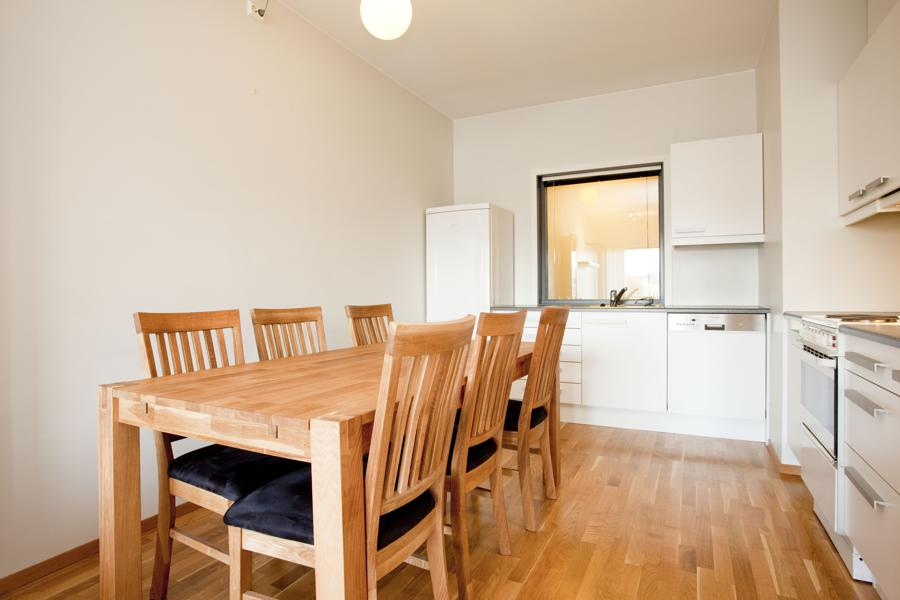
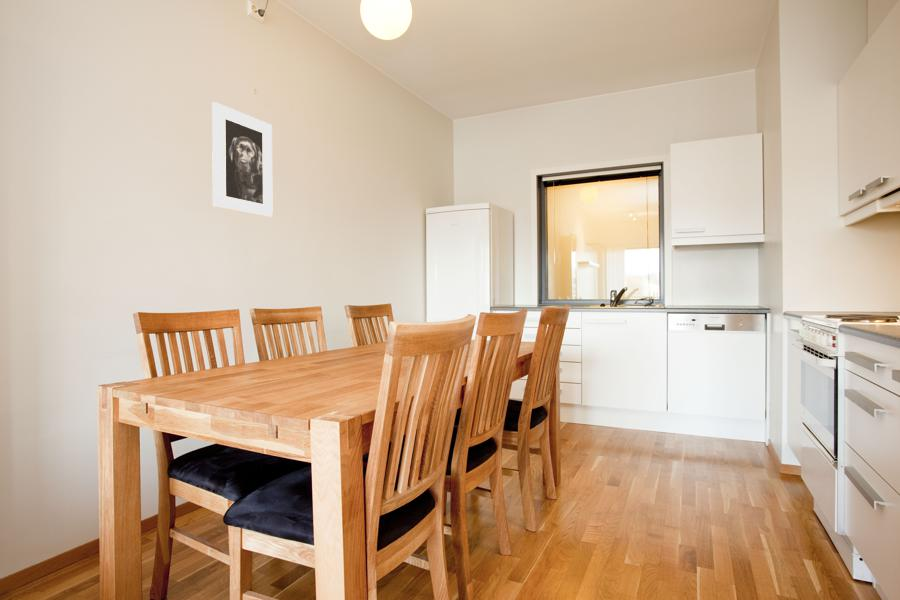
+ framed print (244, 163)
